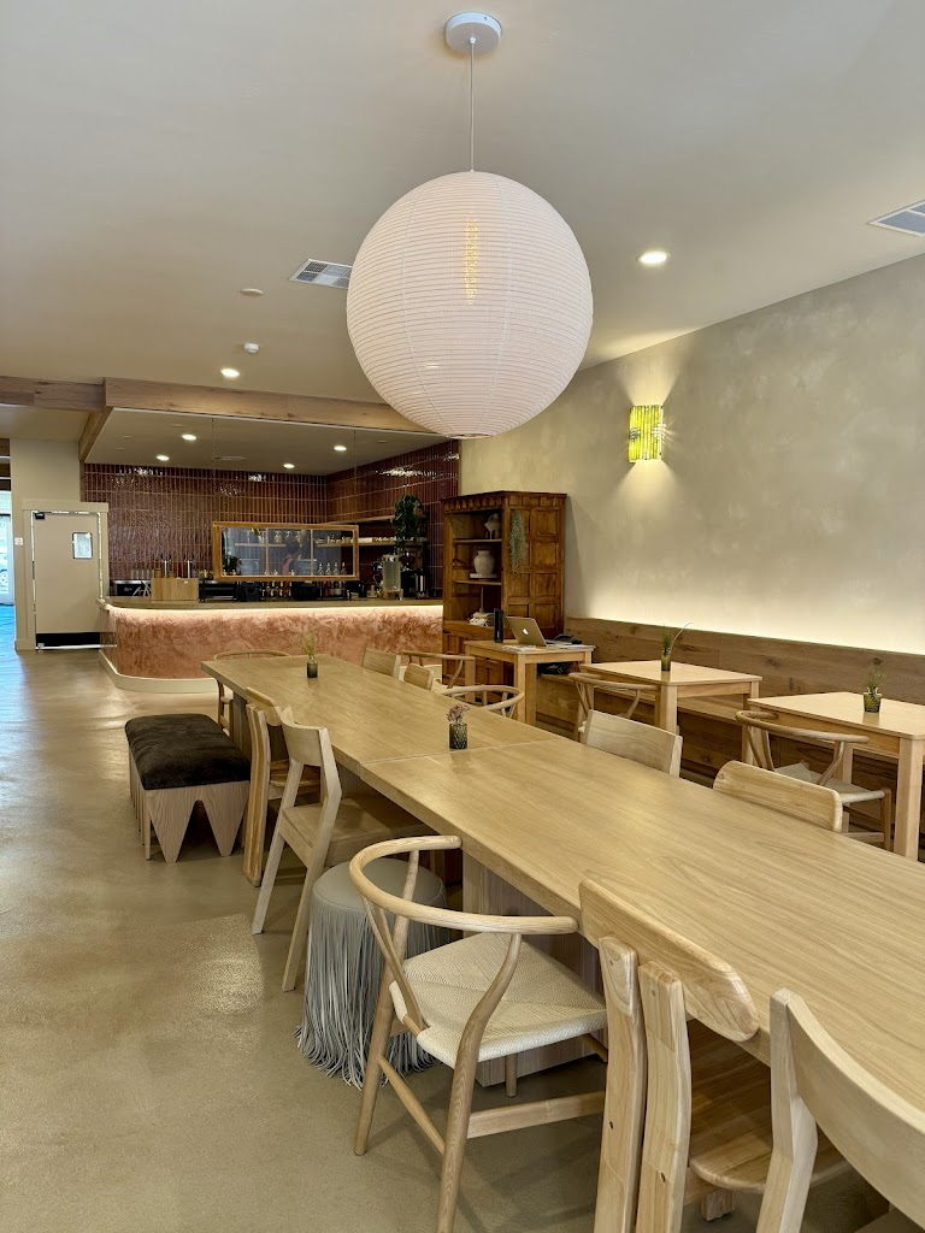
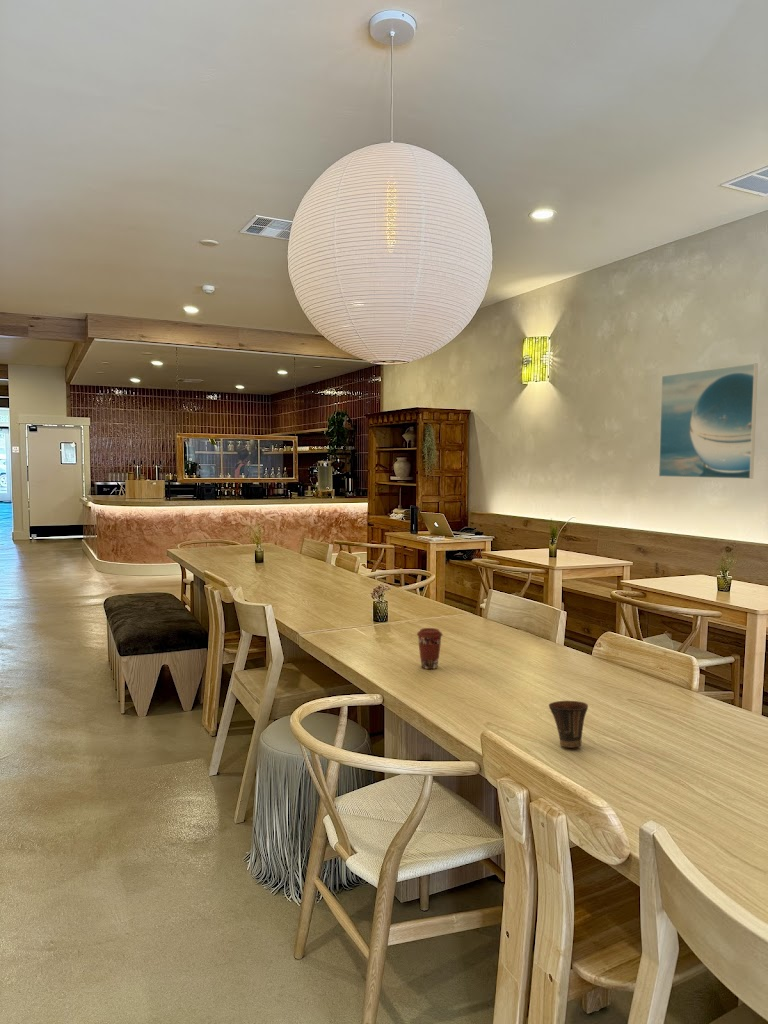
+ cup (567, 723)
+ coffee cup (429, 648)
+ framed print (704, 424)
